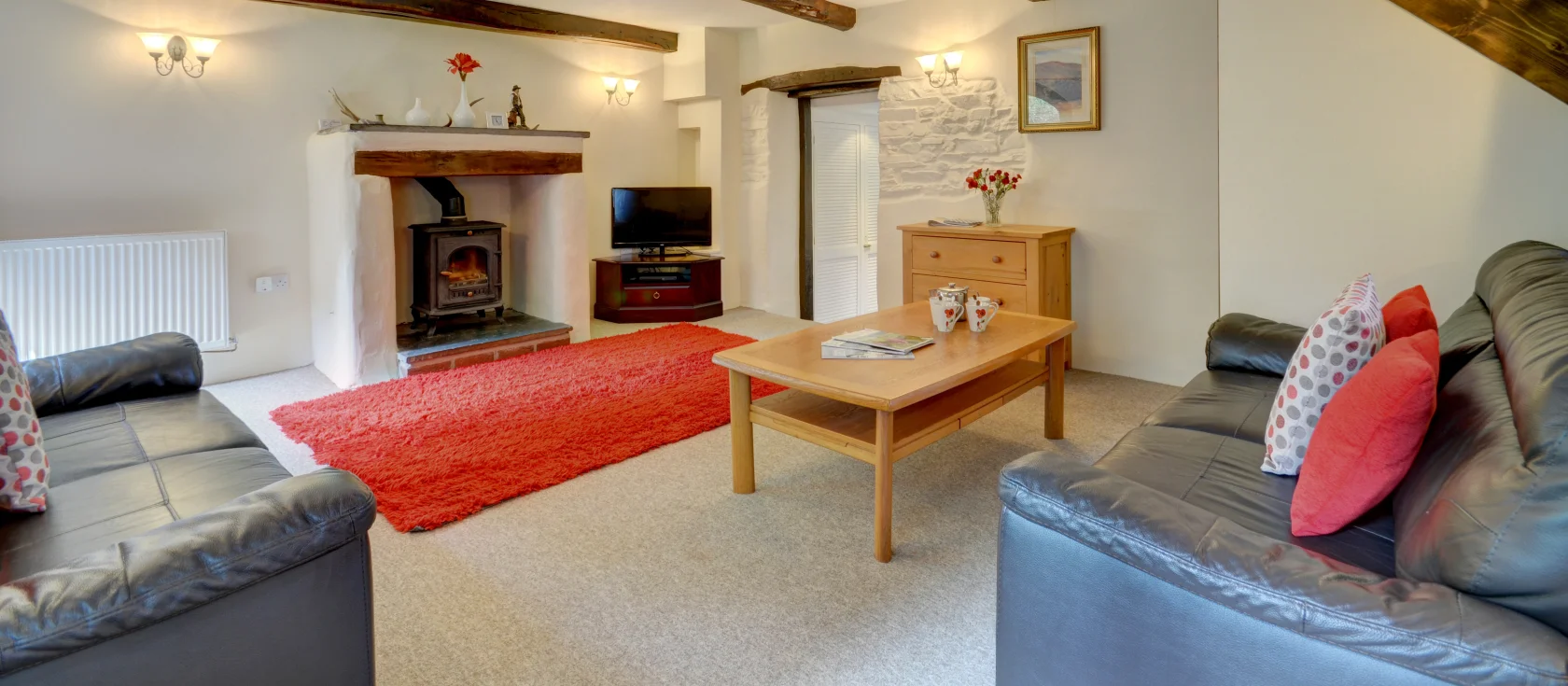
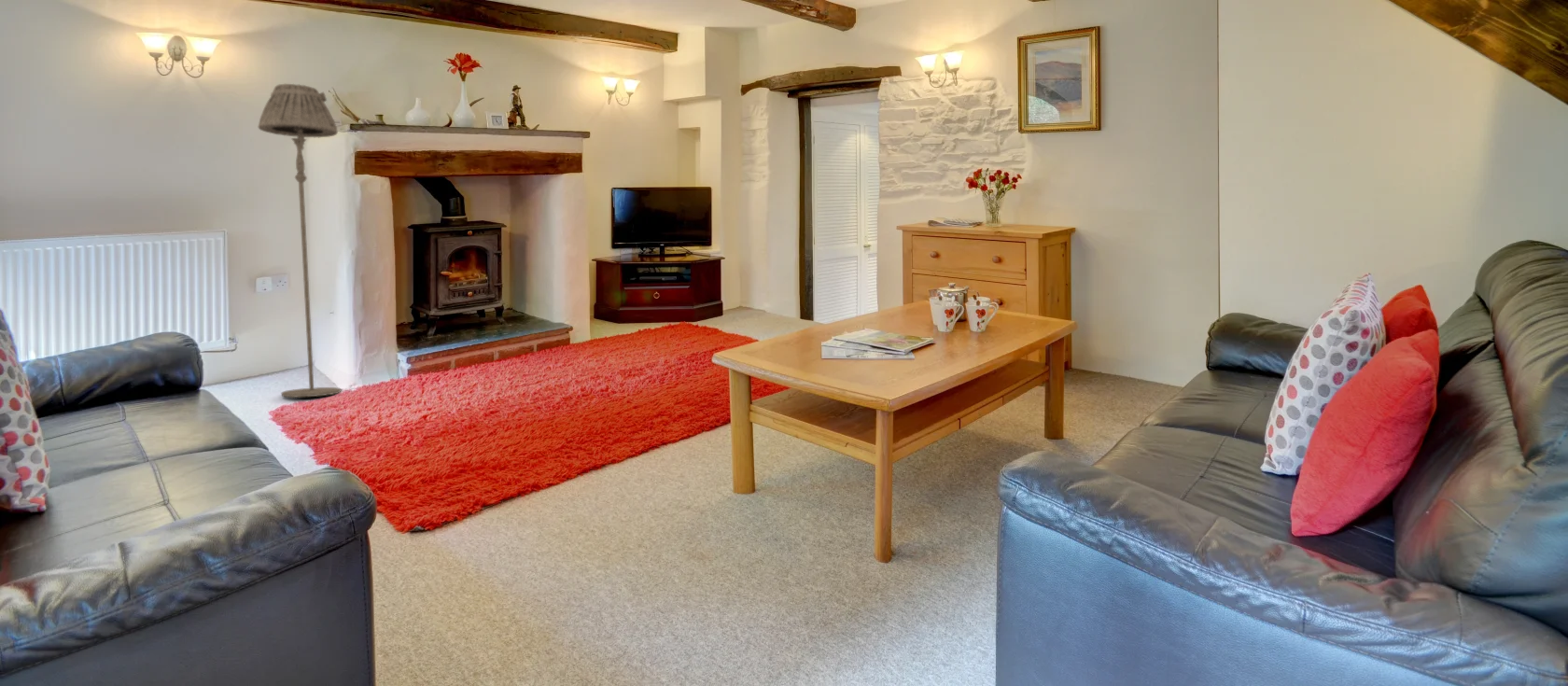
+ floor lamp (304, 242)
